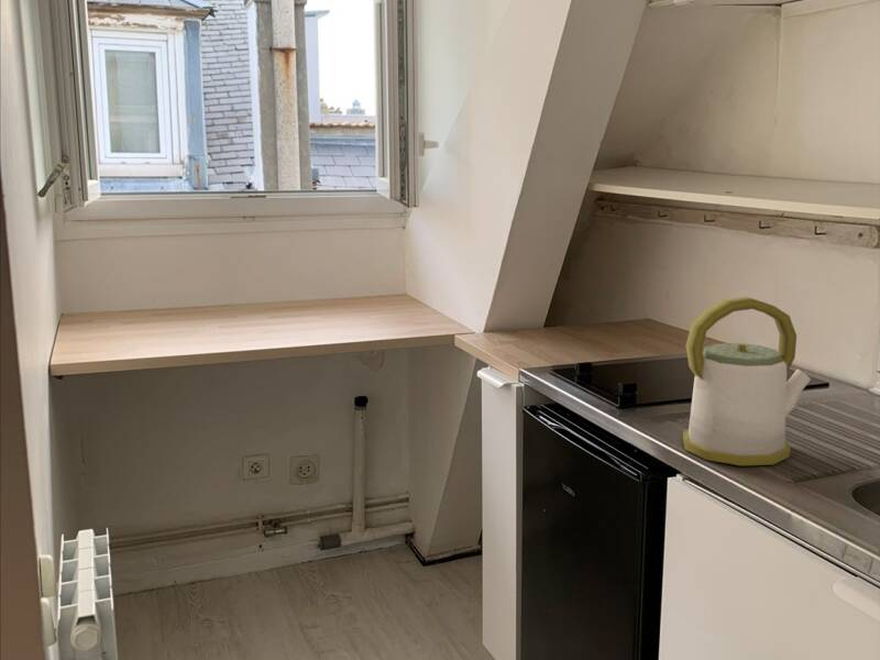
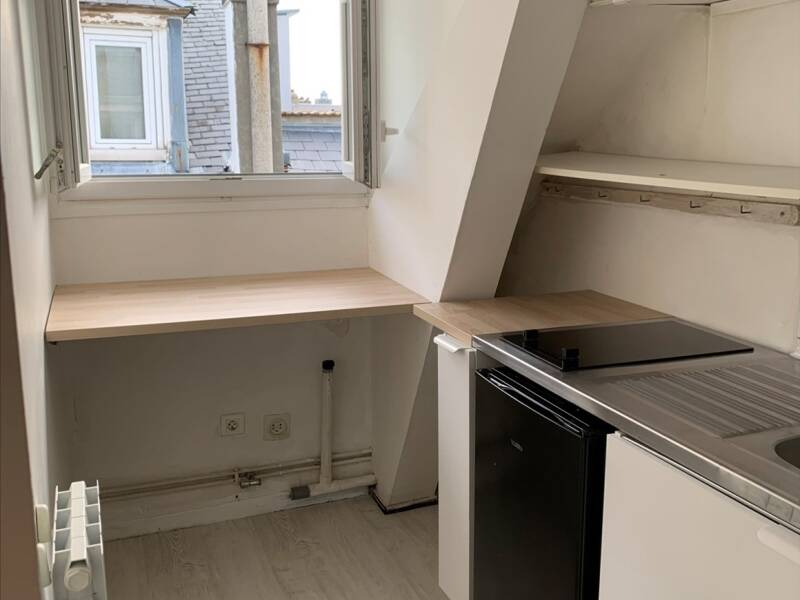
- kettle (749, 374)
